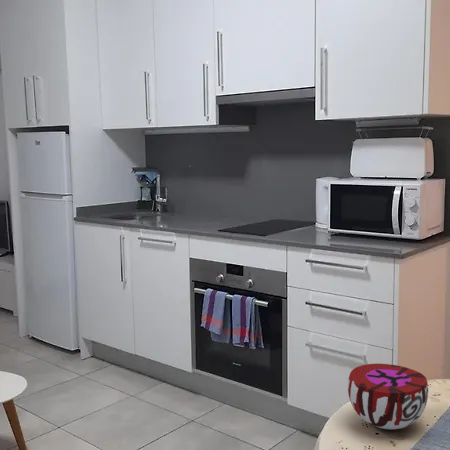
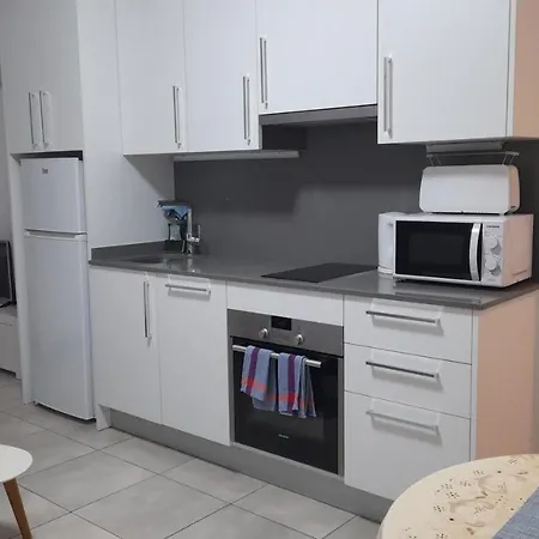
- decorative bowl (387, 400)
